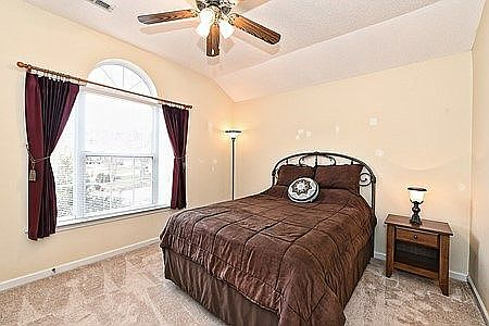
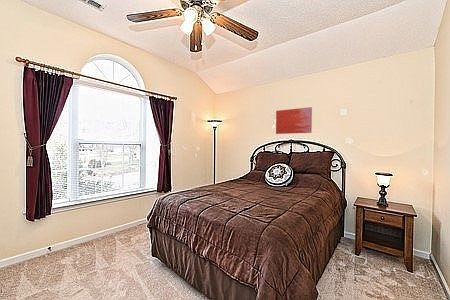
+ wall art (293, 121)
